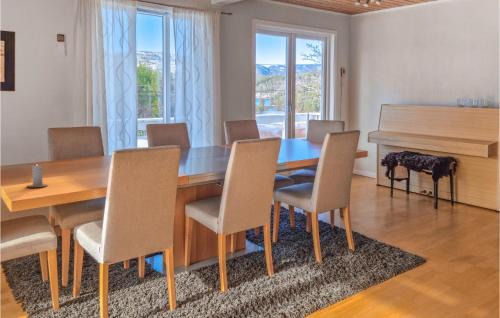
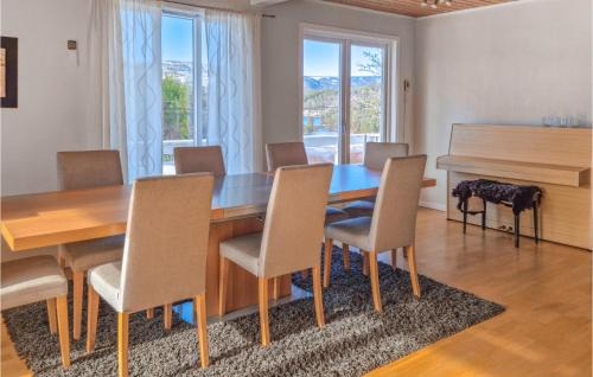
- candle (36, 172)
